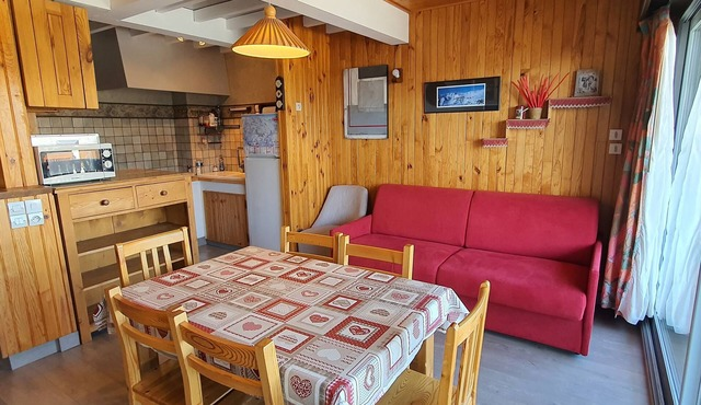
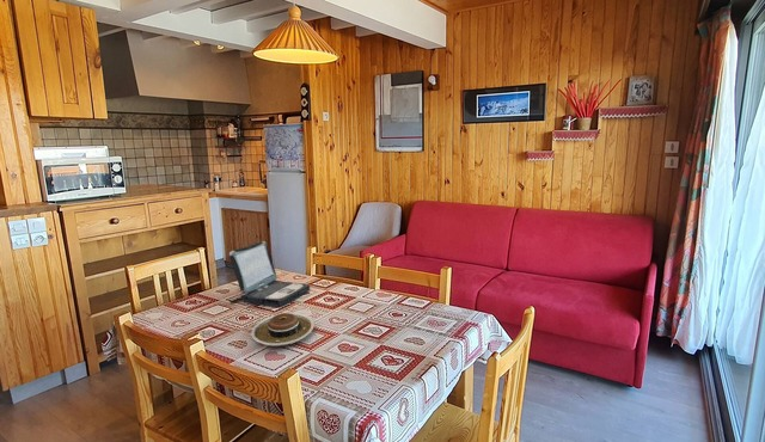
+ plate (283, 325)
+ laptop (269, 271)
